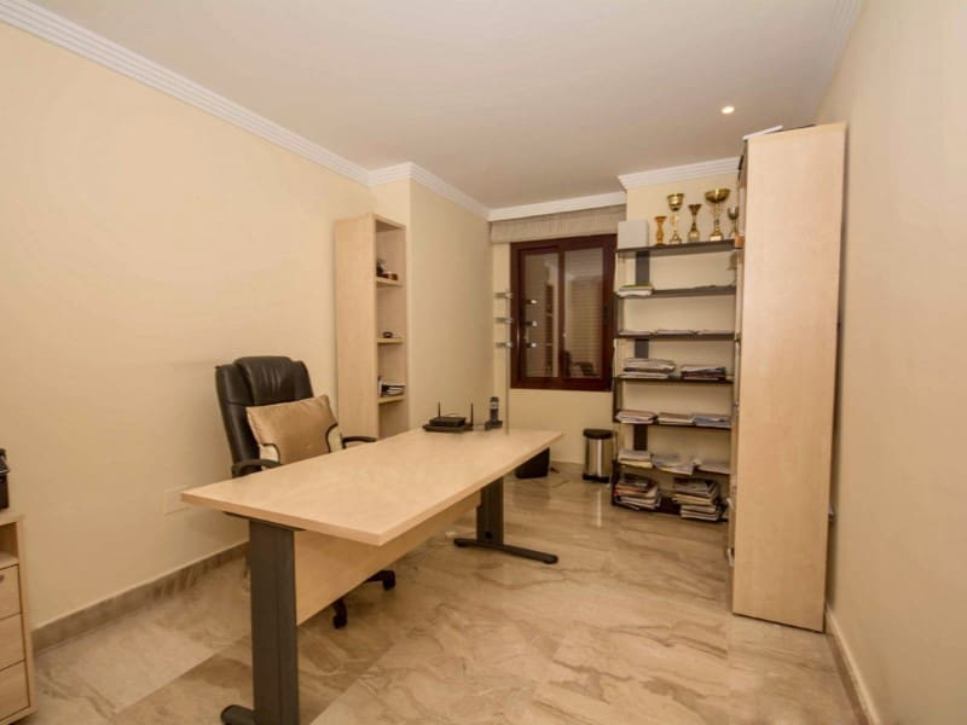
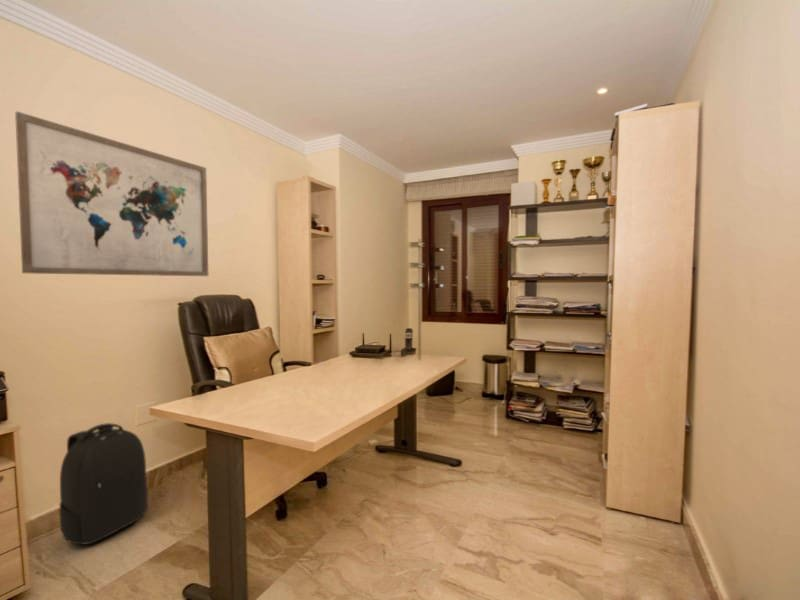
+ wall art (131, 210)
+ backpack (103, 476)
